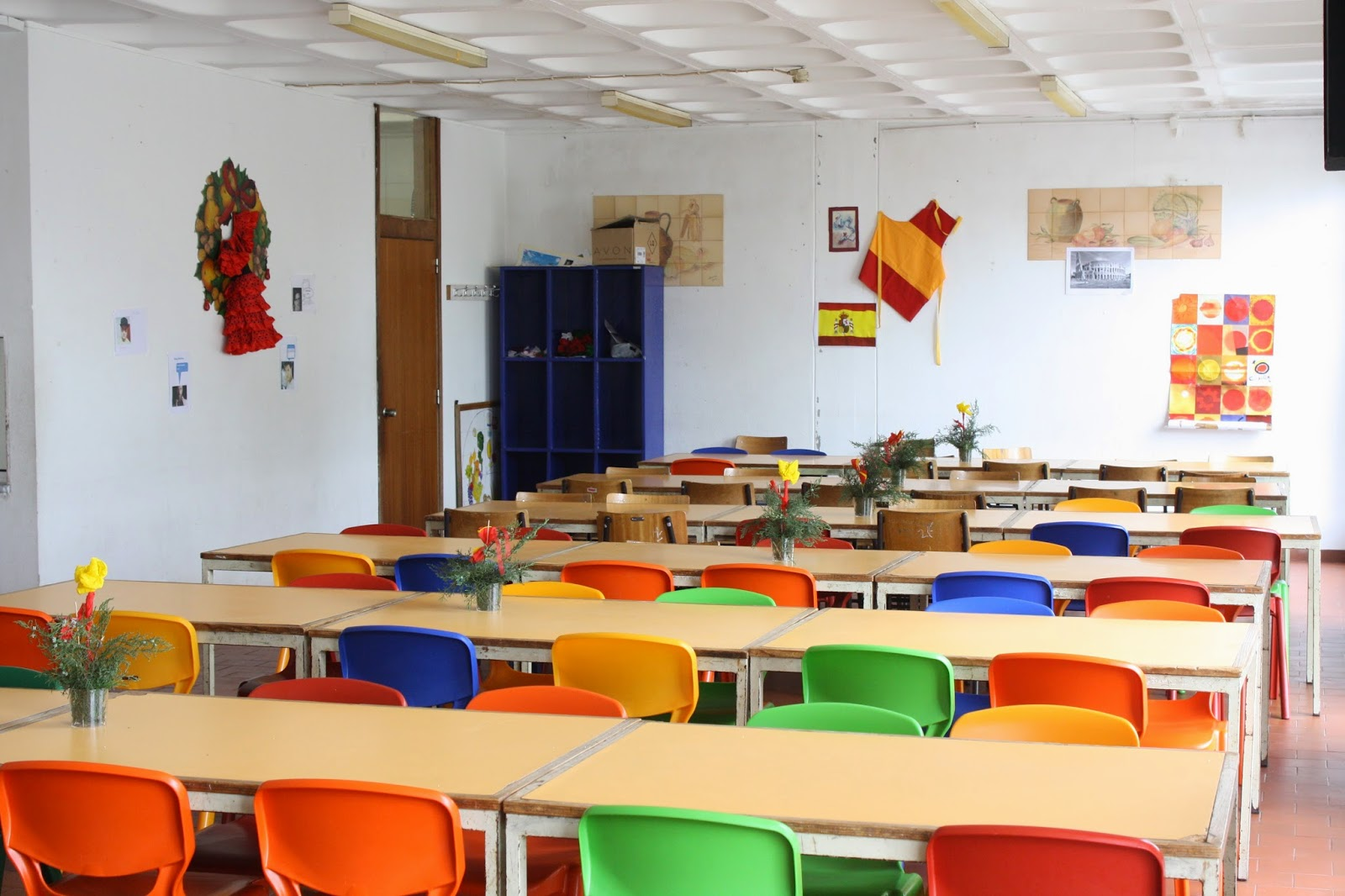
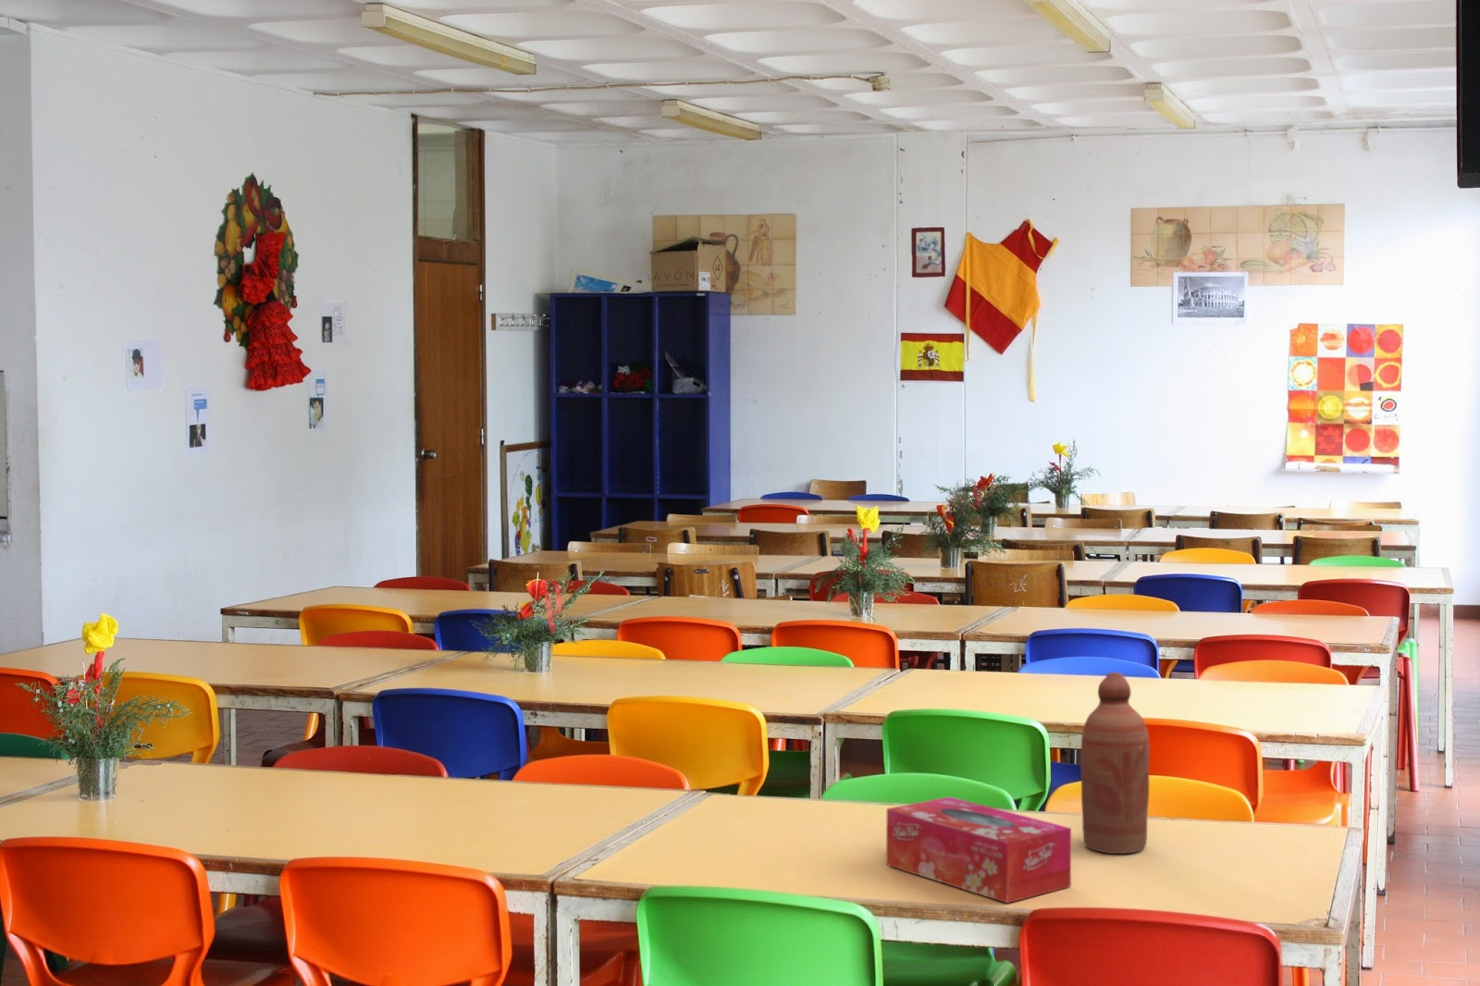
+ tissue box (976, 846)
+ bottle (1115, 759)
